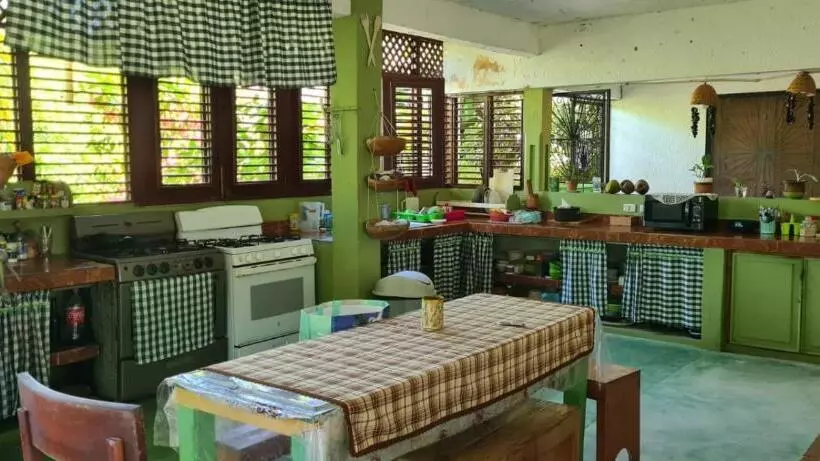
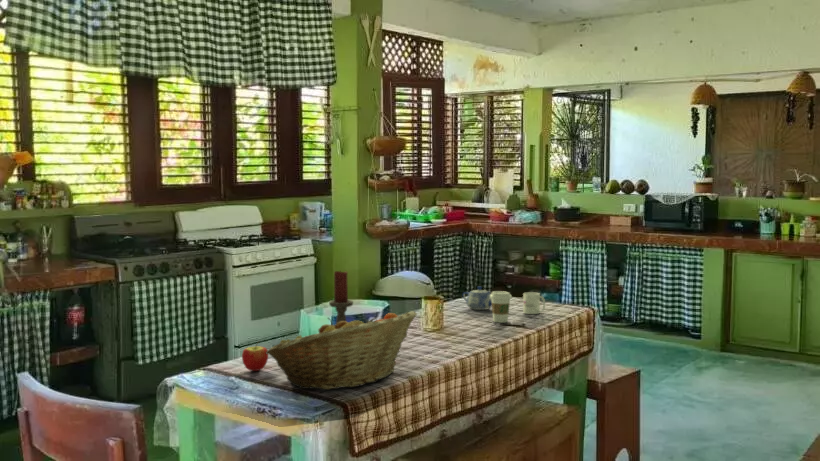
+ coffee cup (500, 306)
+ mug (534, 303)
+ candle holder (346, 303)
+ teapot (481, 297)
+ apple (255, 355)
+ fruit basket (345, 344)
